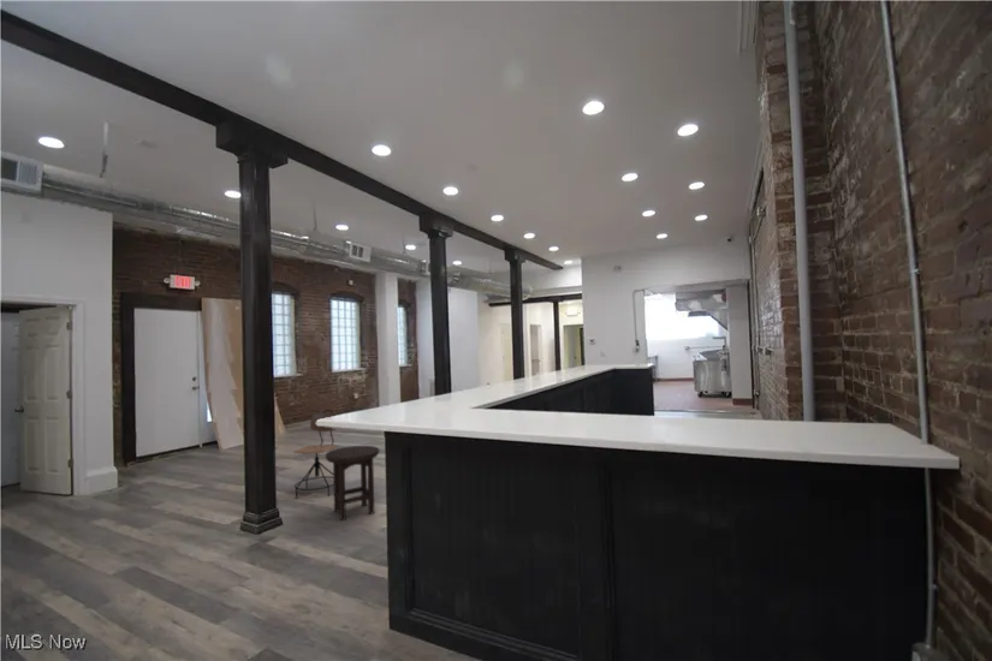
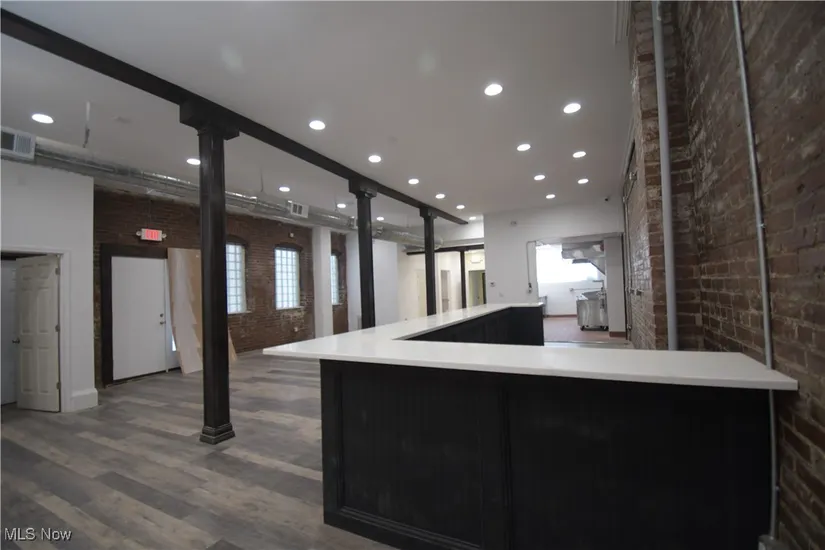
- chair (316, 452)
- stool (352, 488)
